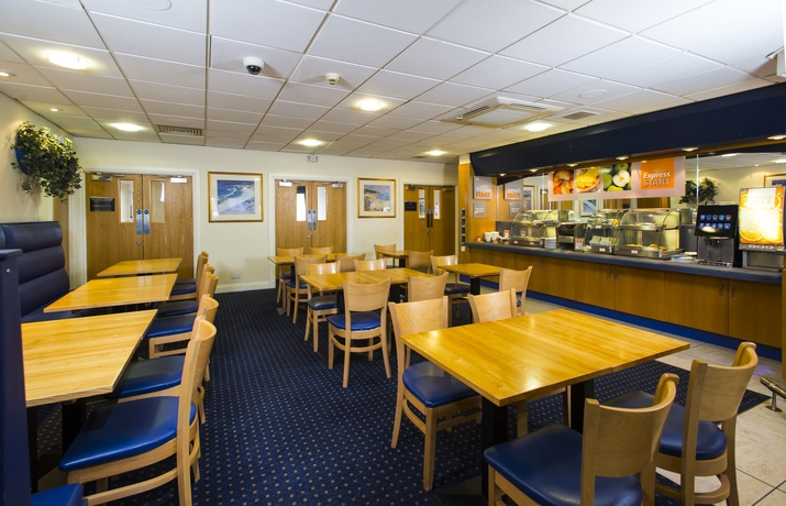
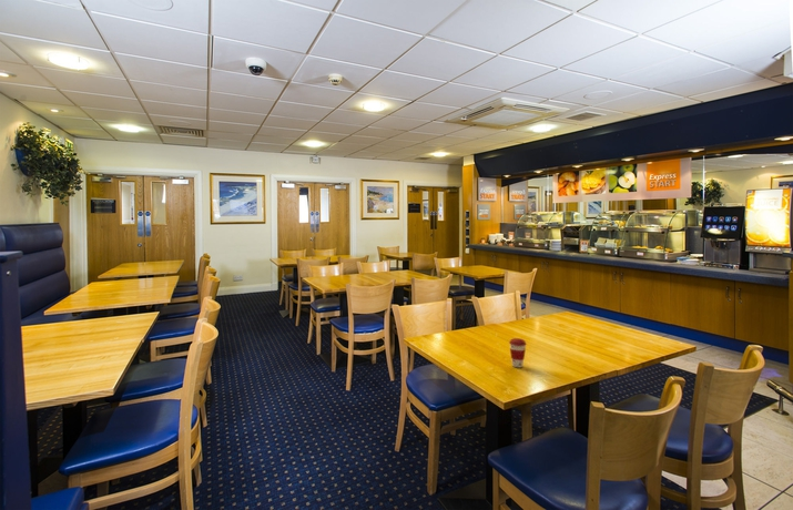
+ coffee cup (517, 353)
